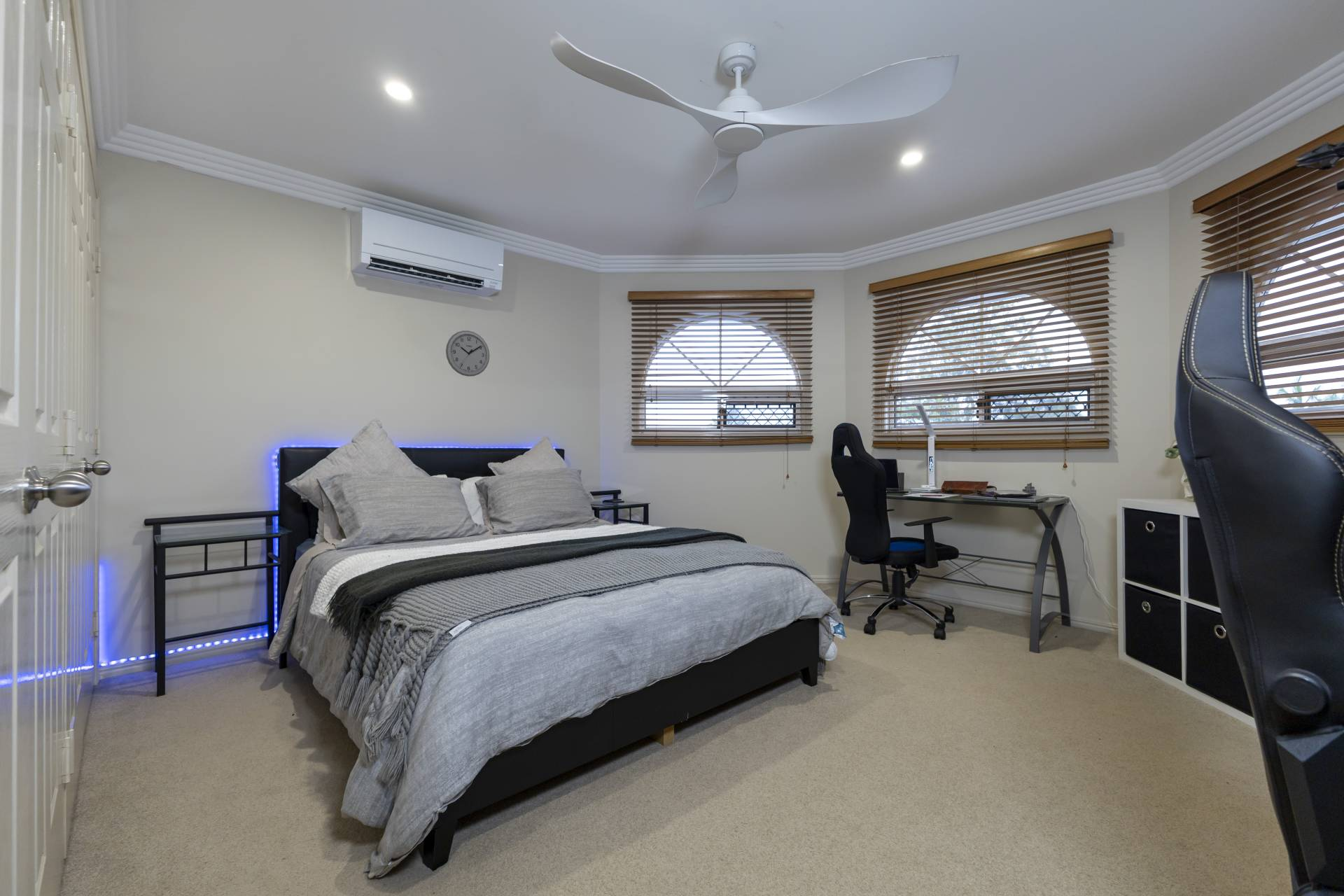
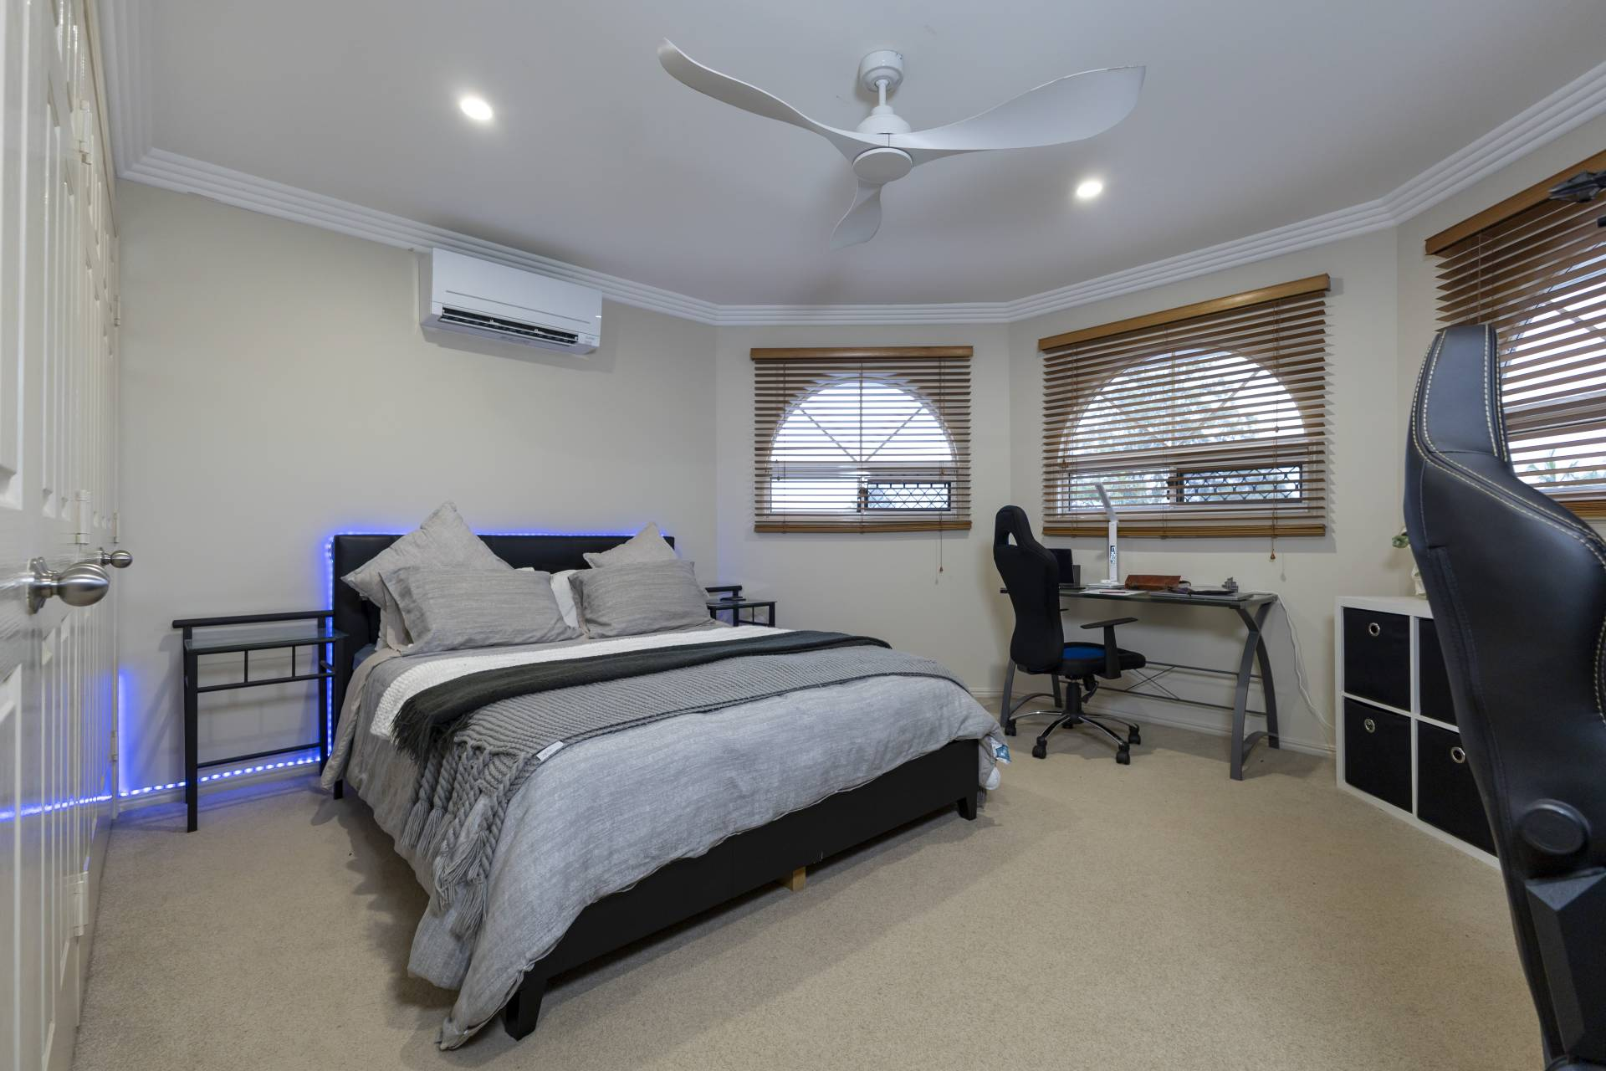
- wall clock (468, 353)
